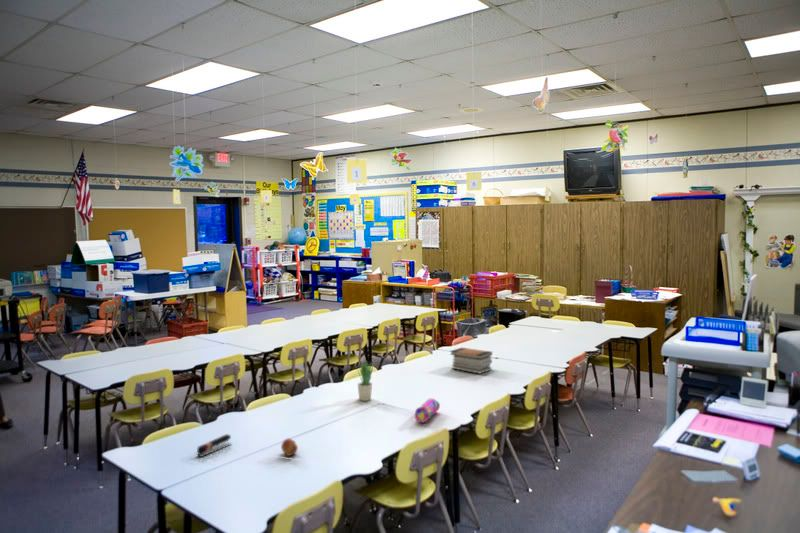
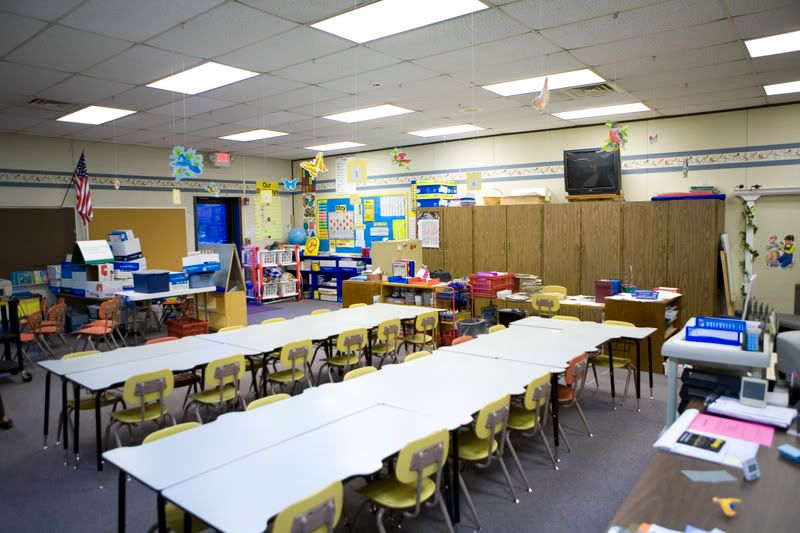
- apple (289, 447)
- book stack (471, 360)
- potted plant (366, 377)
- stapler (214, 445)
- pencil case (427, 409)
